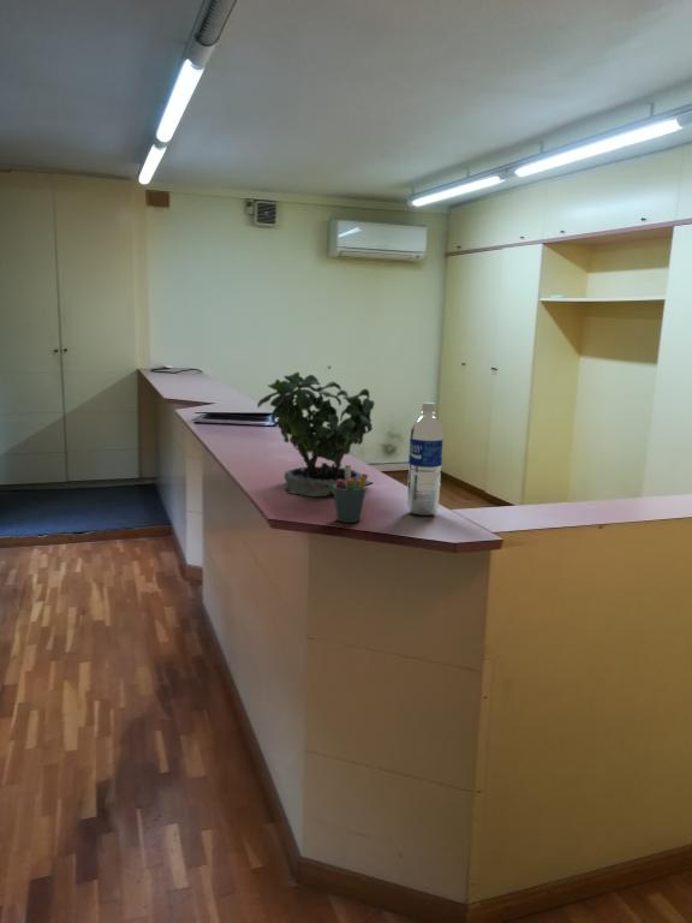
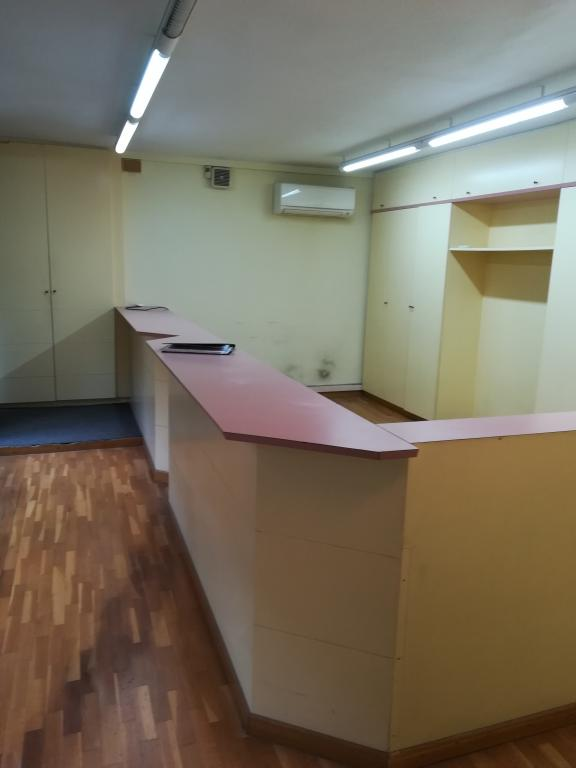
- potted plant (317, 427)
- pen holder (350, 494)
- water bottle (425, 458)
